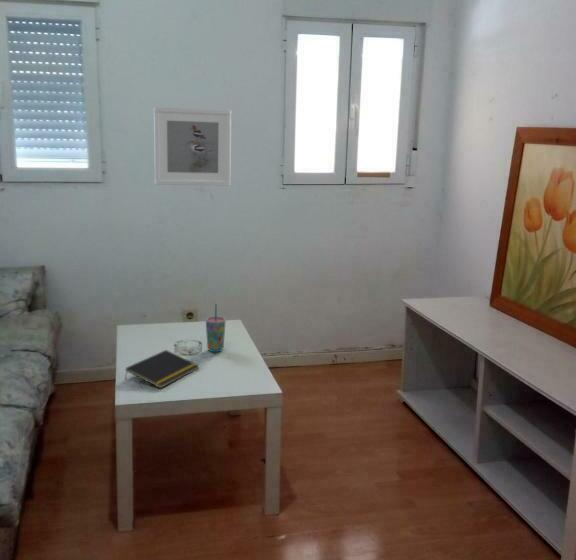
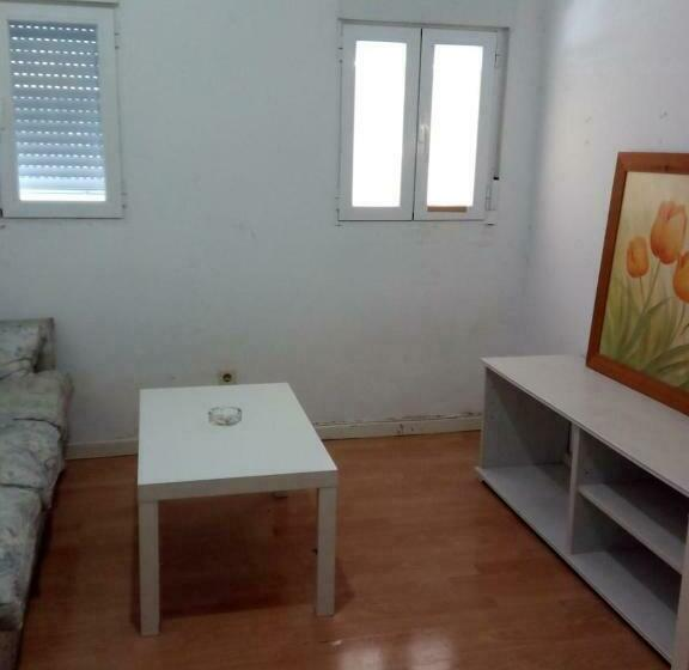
- cup (215, 327)
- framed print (192, 147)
- notepad (163, 368)
